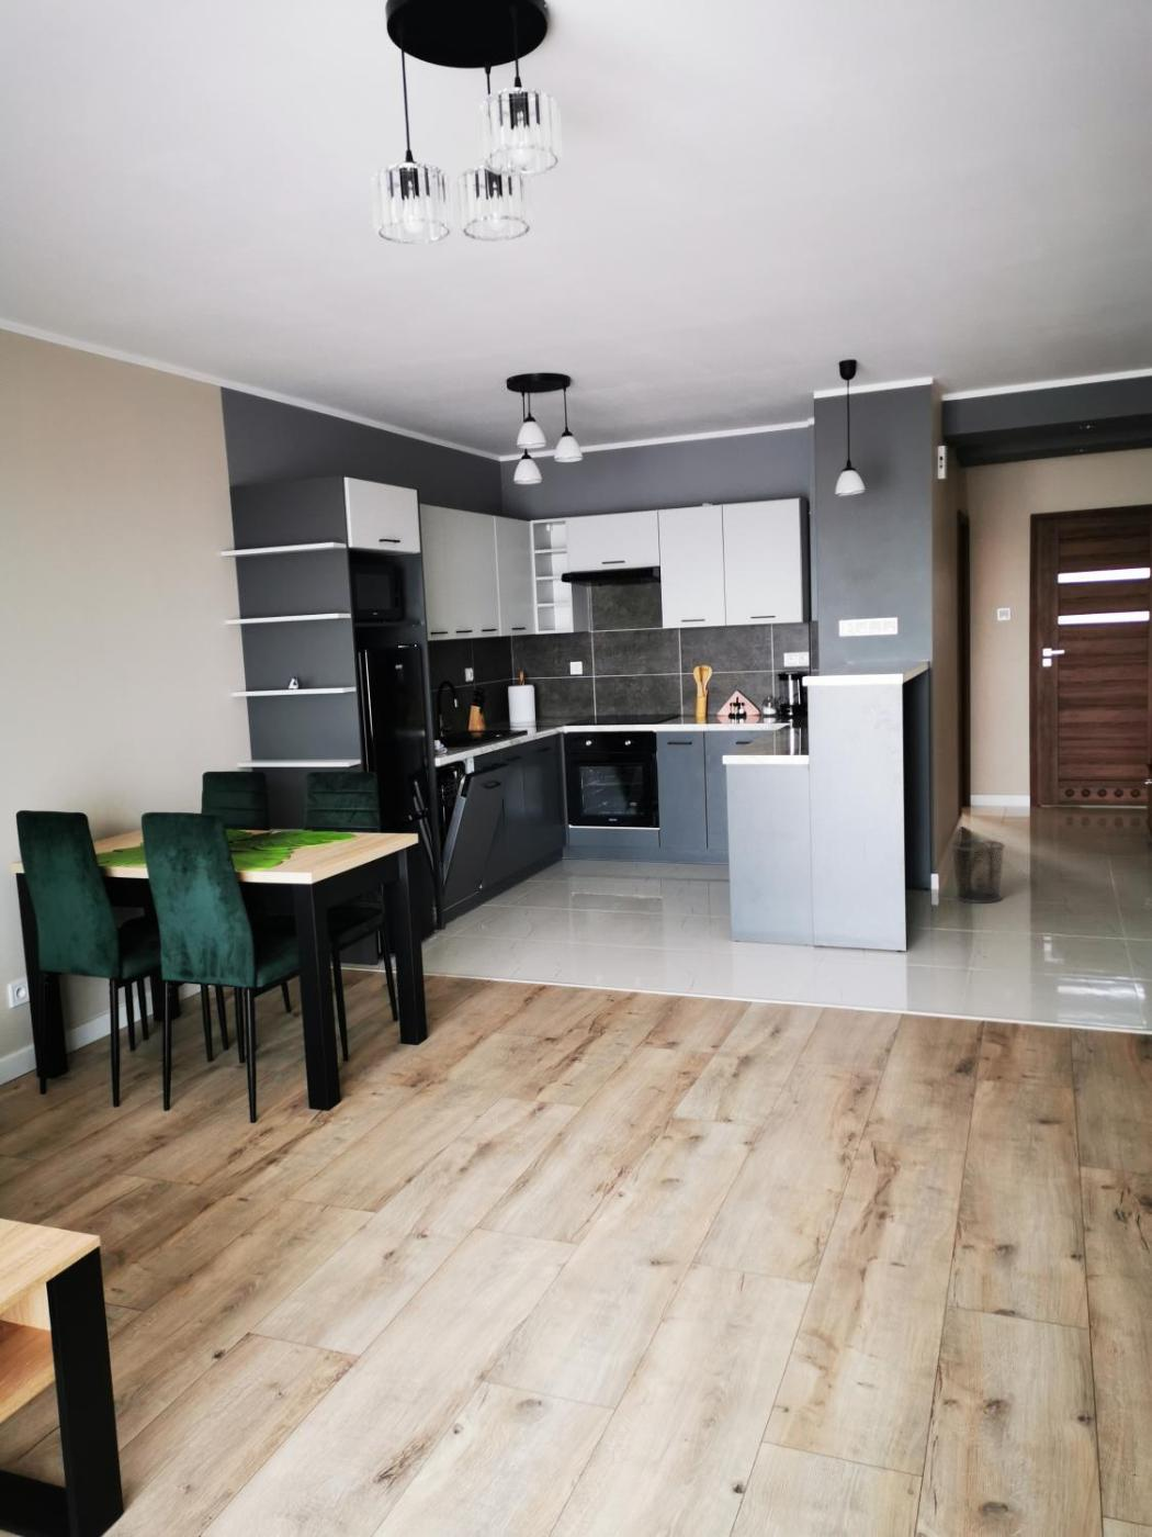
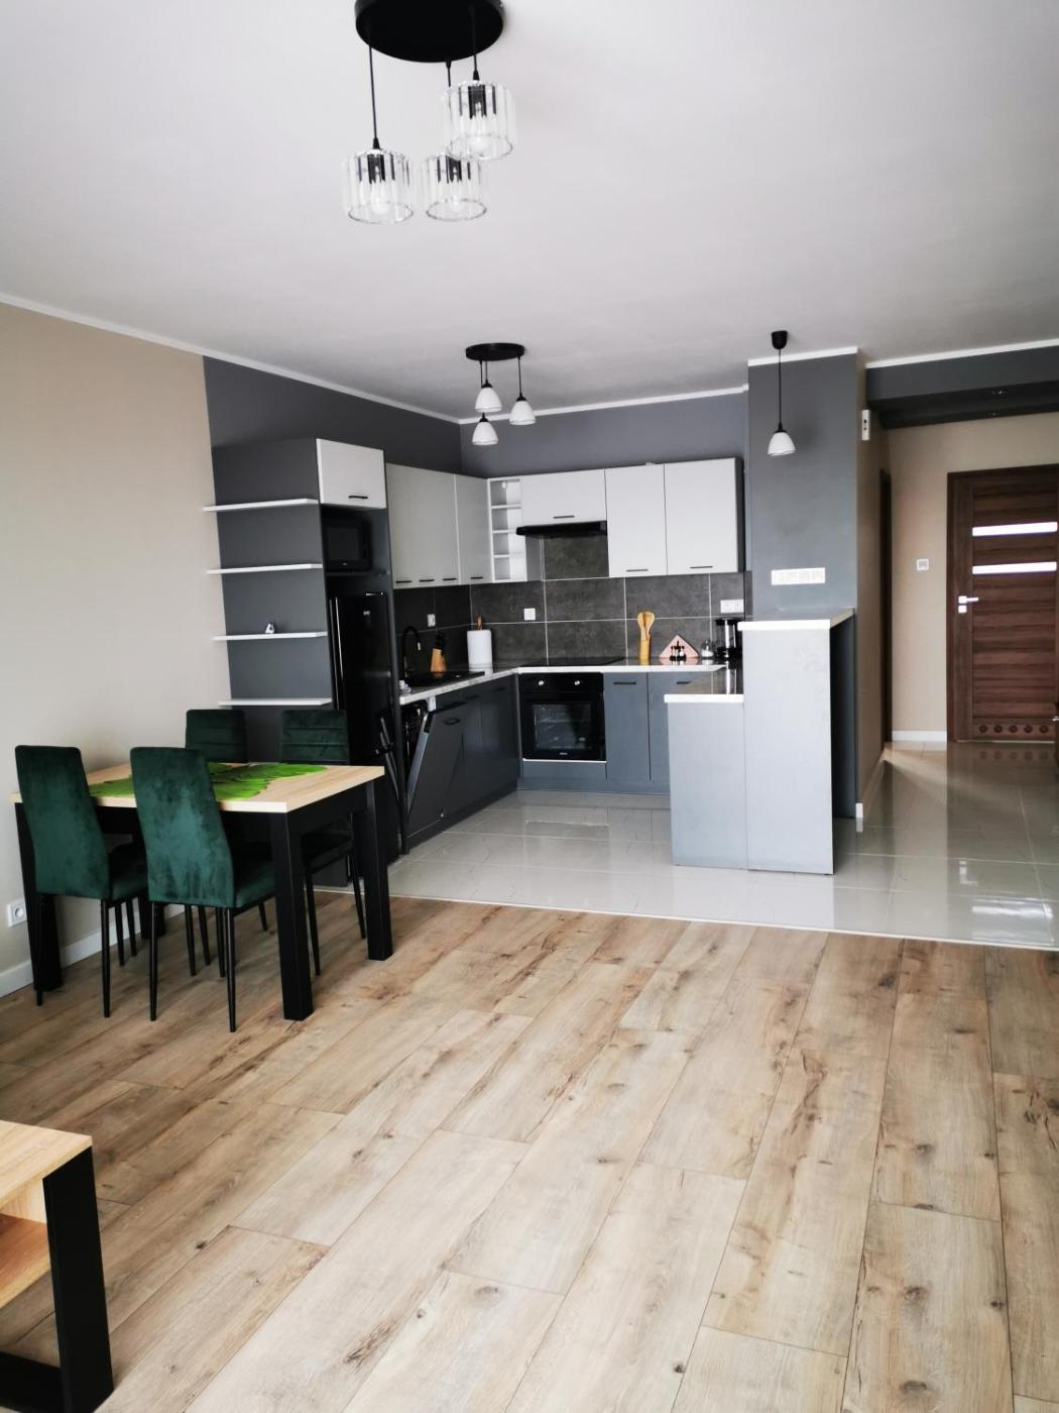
- waste bin (978, 871)
